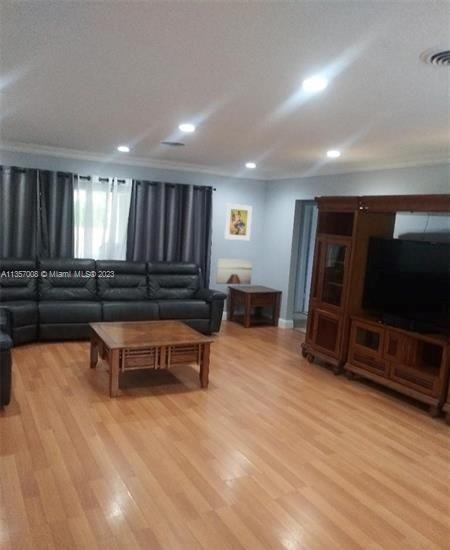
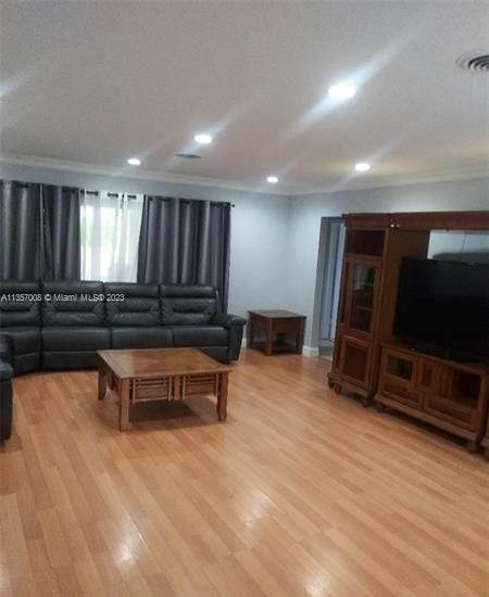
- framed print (238, 222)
- wall art (234, 271)
